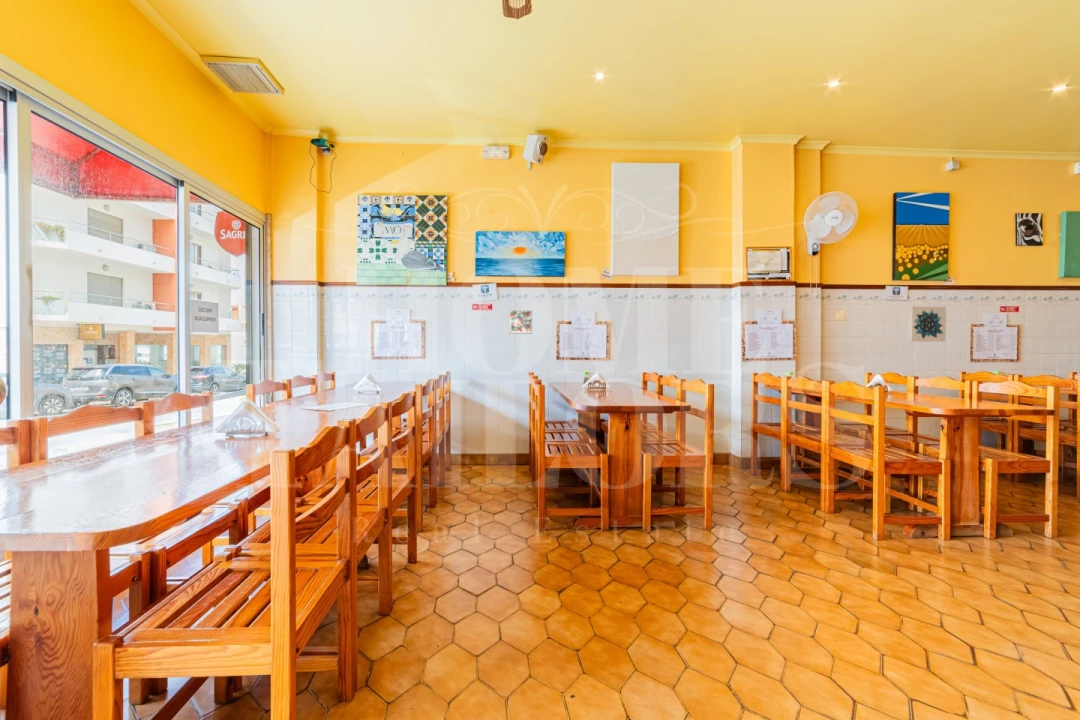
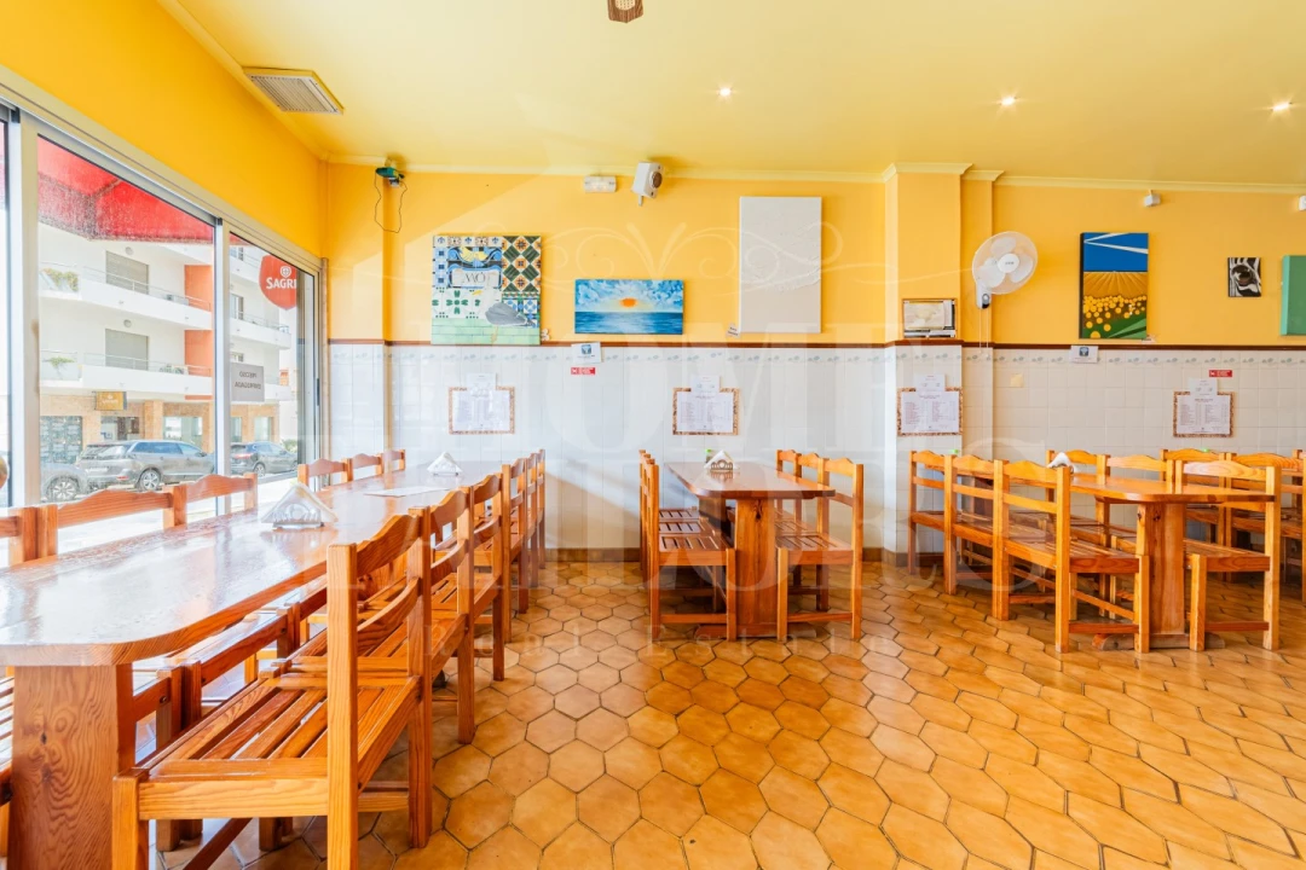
- decorative tile (520, 322)
- wall art (926, 324)
